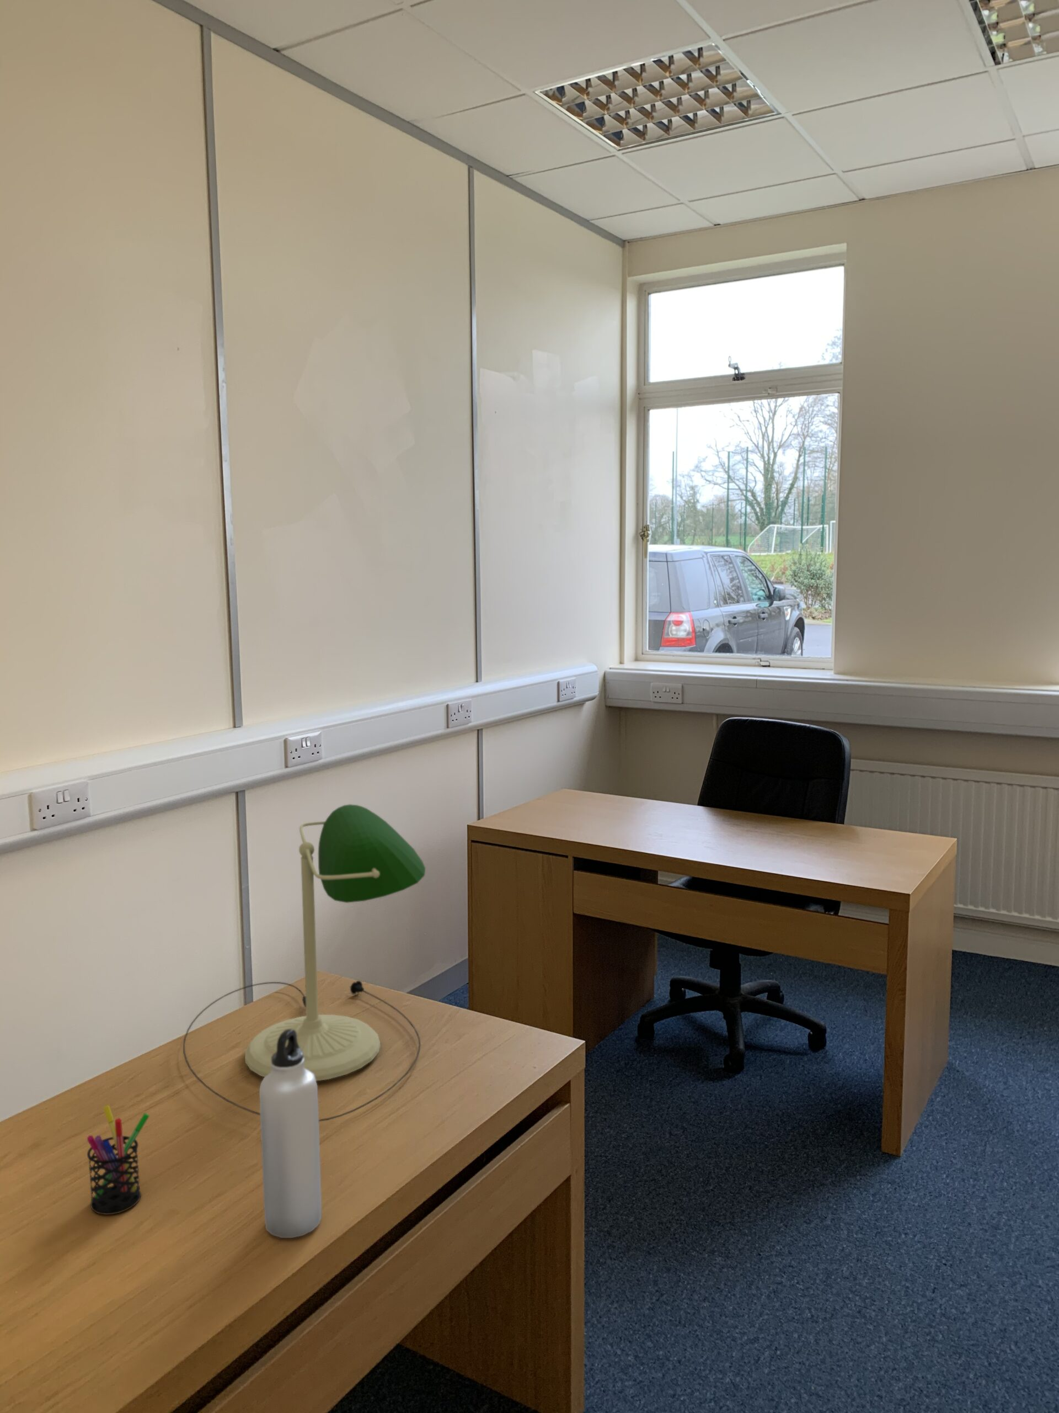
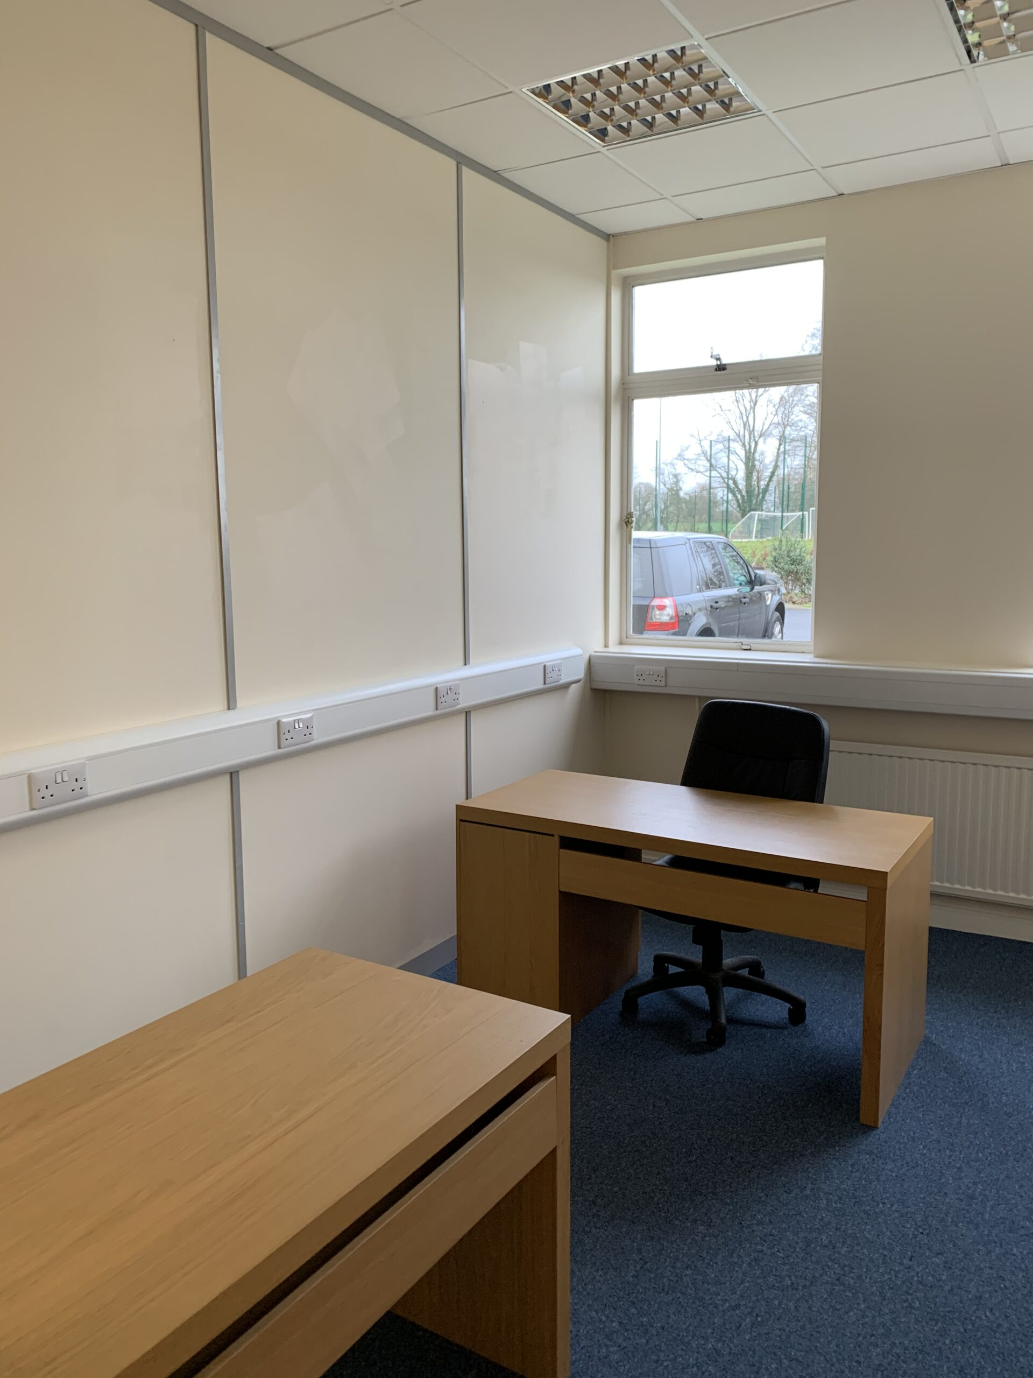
- desk lamp (304, 932)
- pen holder (120, 1155)
- water bottle (289, 1128)
